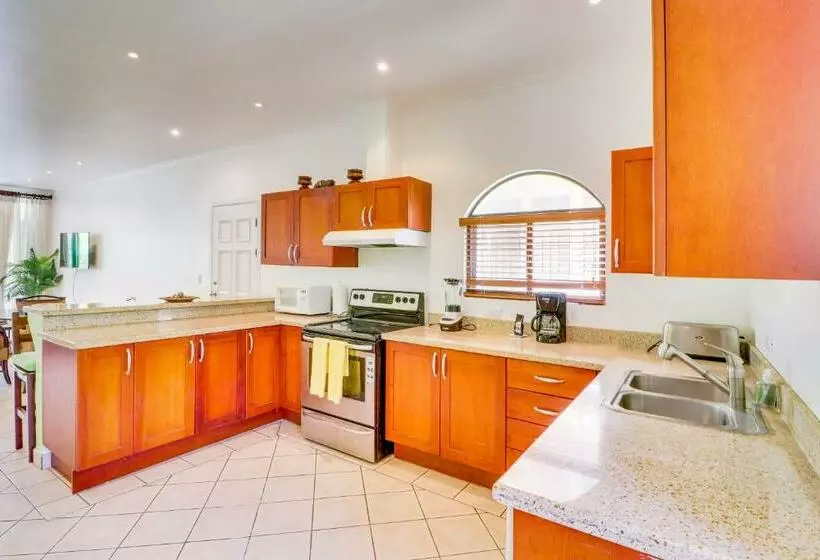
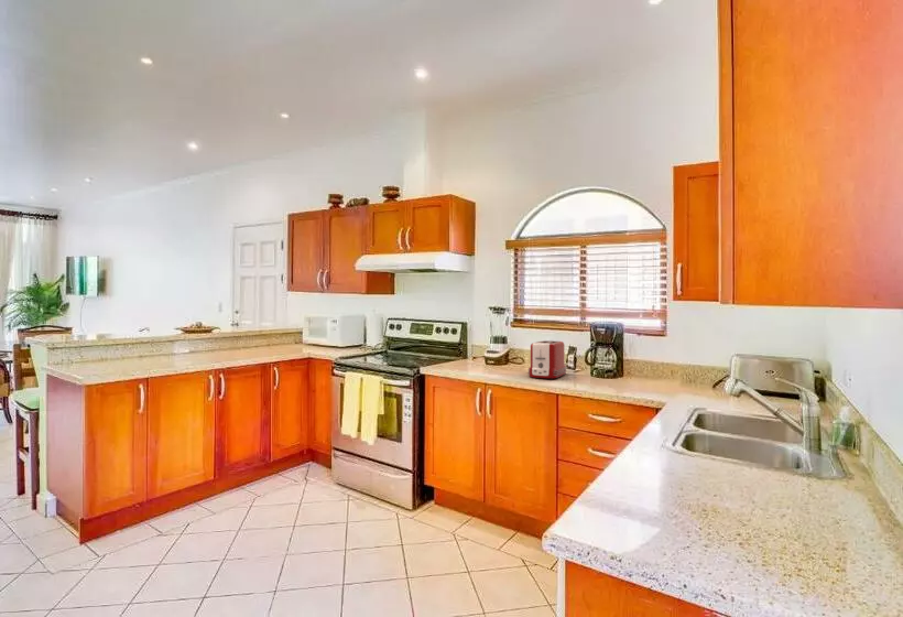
+ toaster (547, 358)
